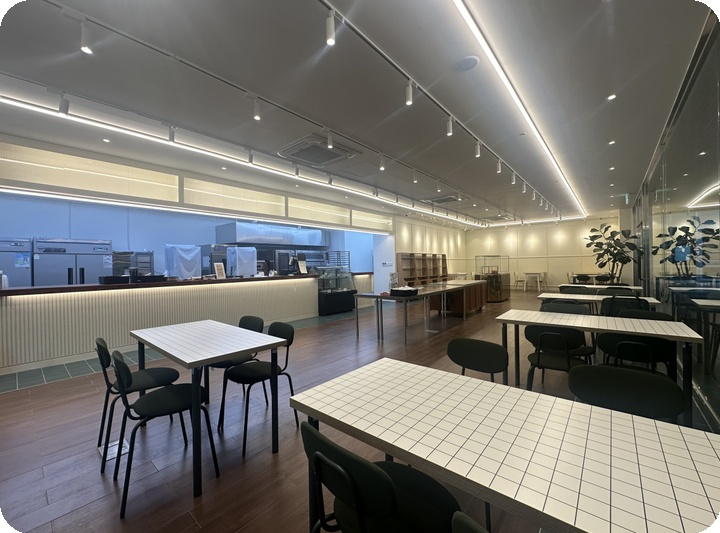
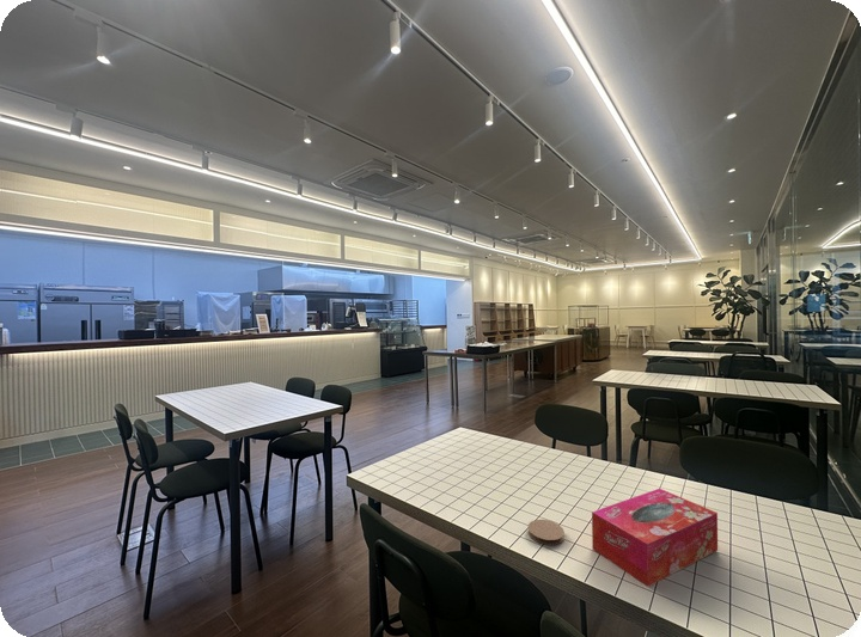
+ coaster (545, 531)
+ tissue box (654, 531)
